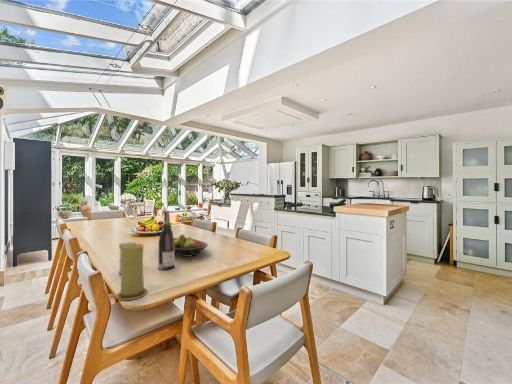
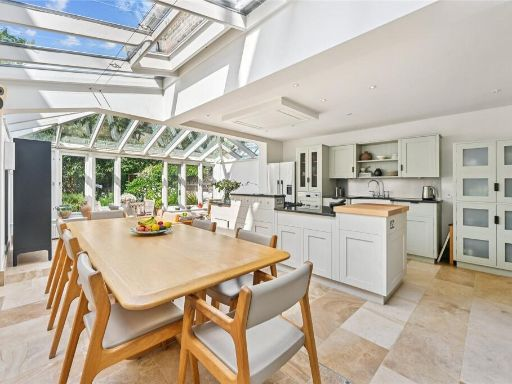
- fruit bowl (184, 243)
- wine bottle (166, 239)
- candle (132, 269)
- candle (121, 256)
